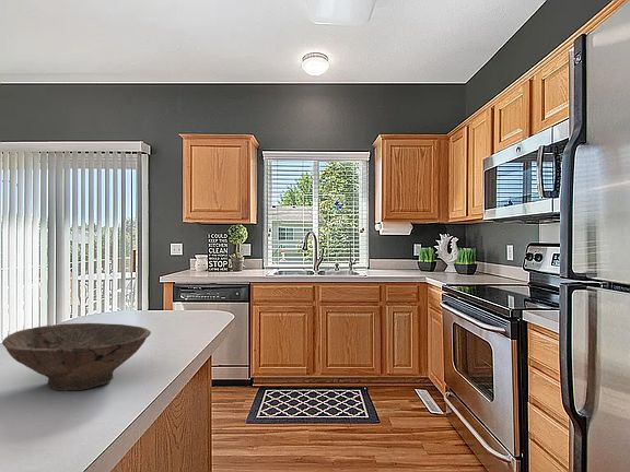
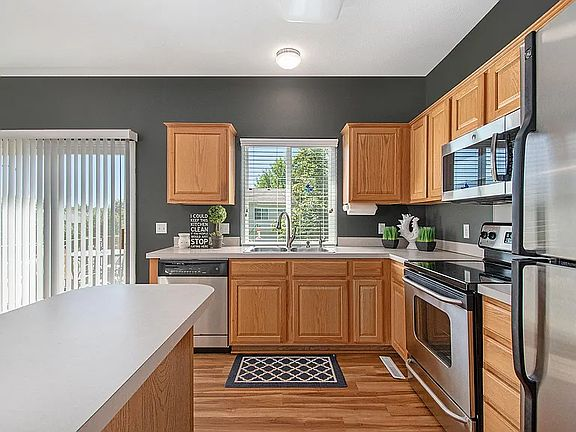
- bowl (79, 357)
